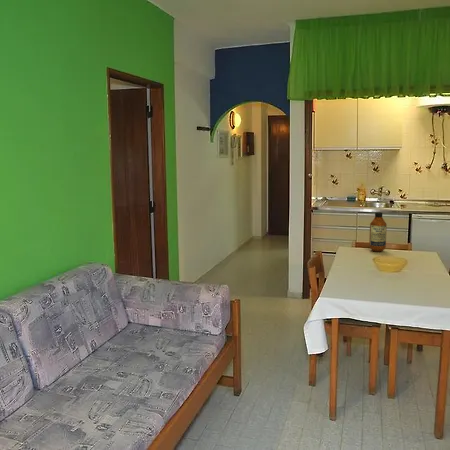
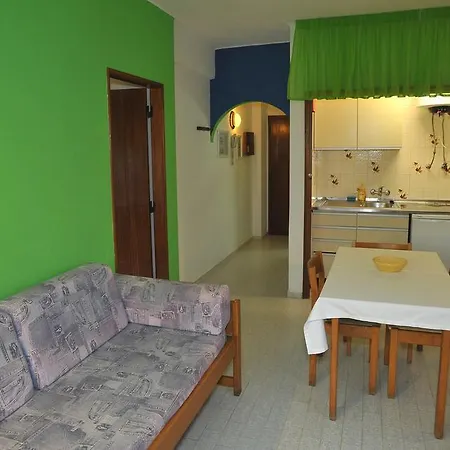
- bottle (378, 231)
